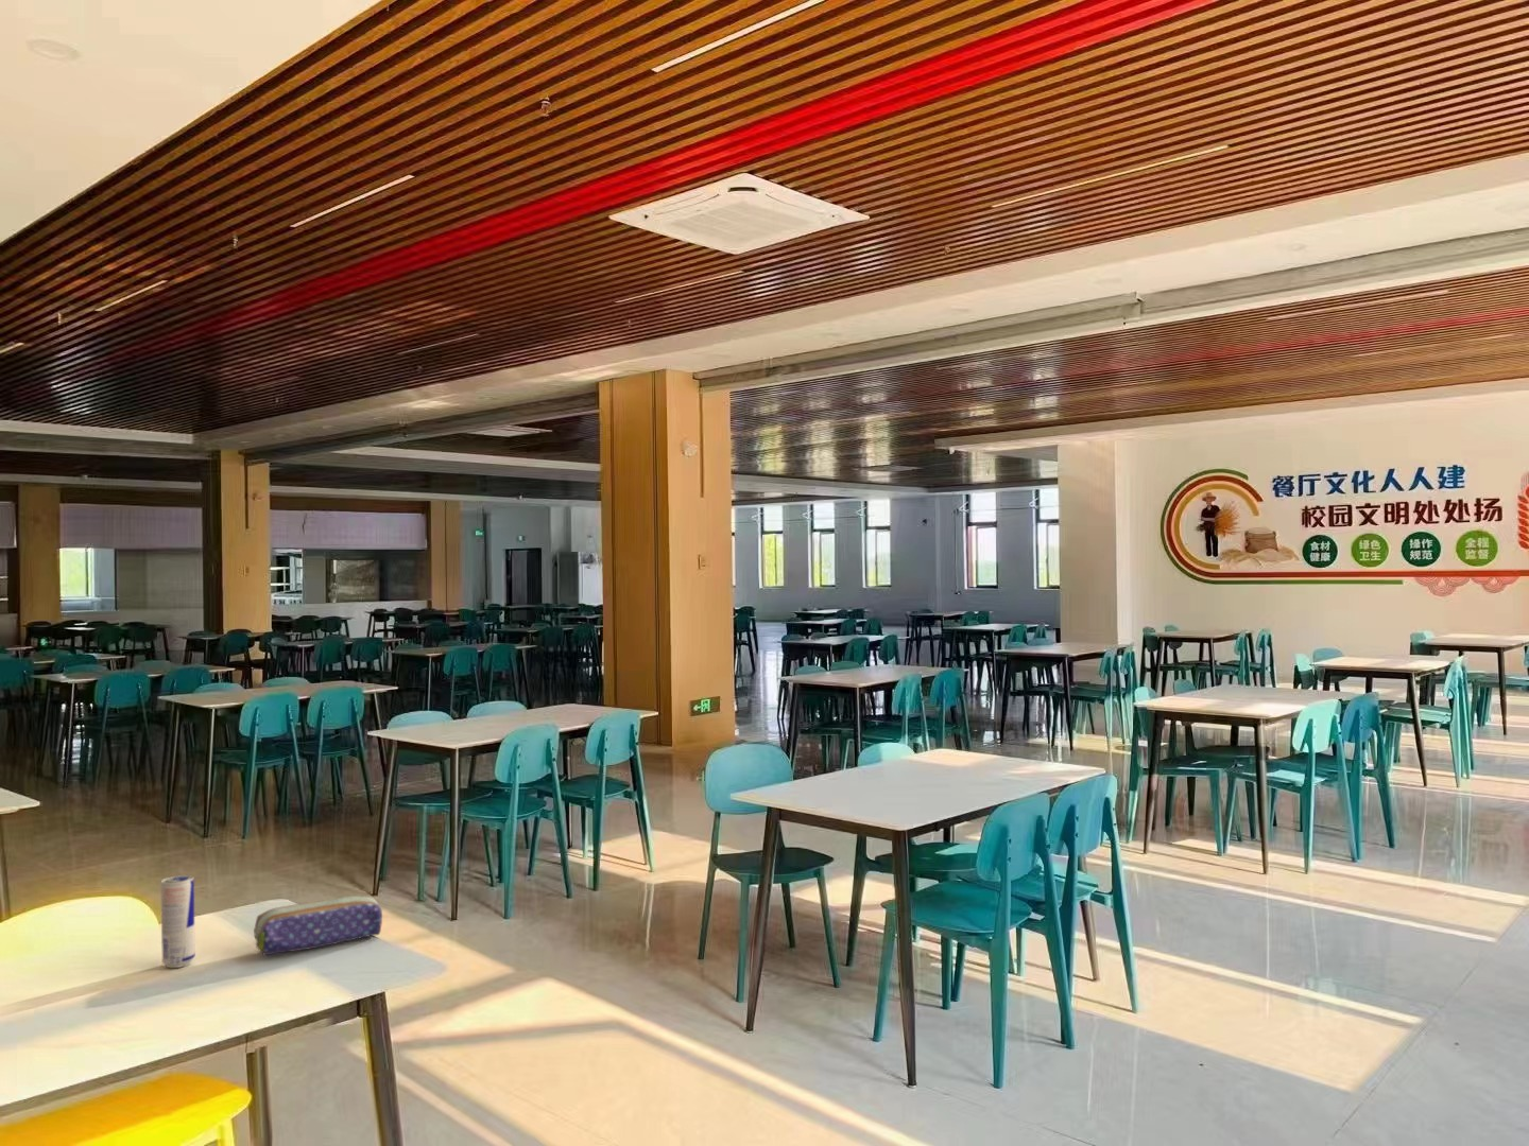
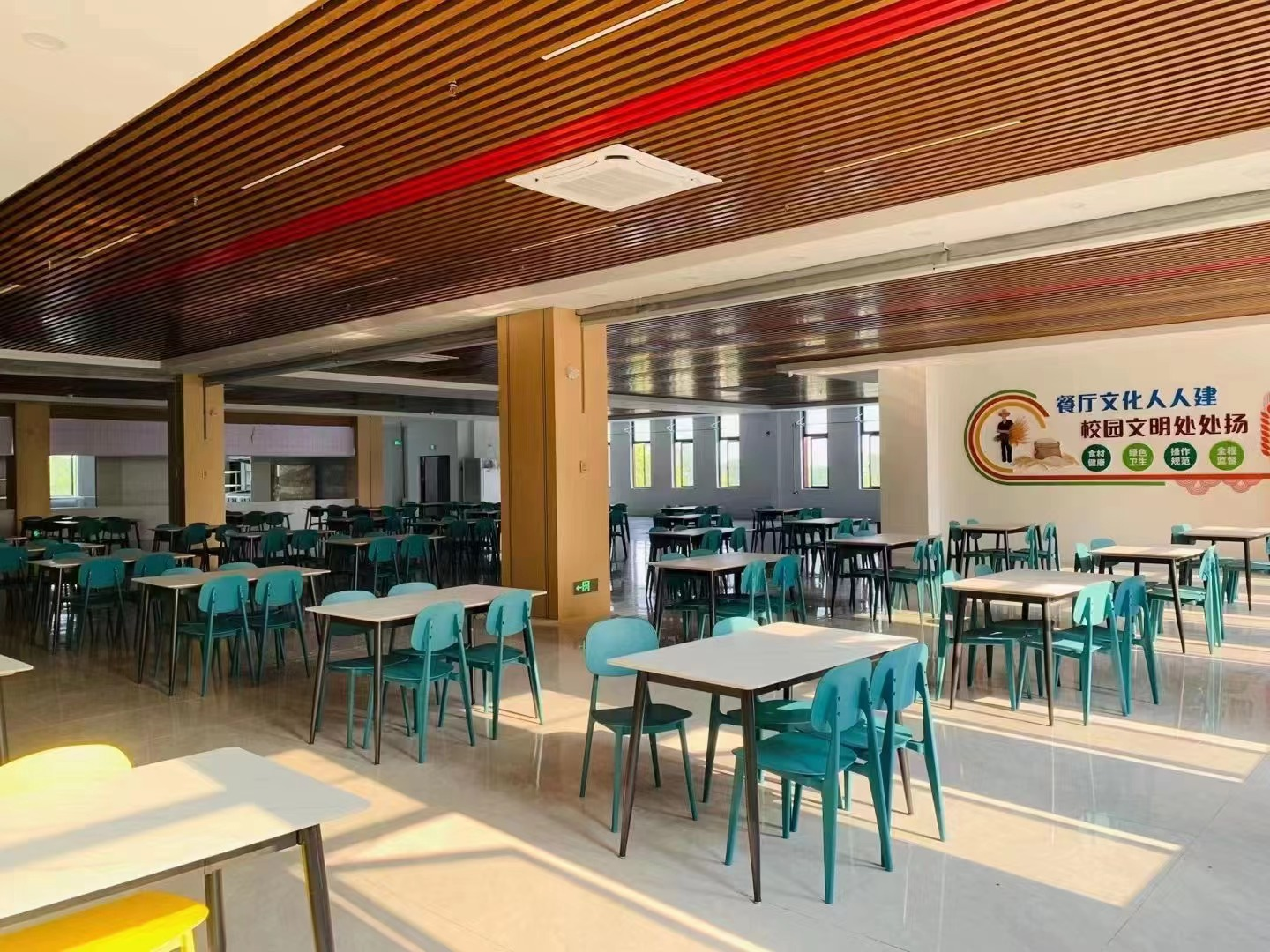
- beverage can (177, 921)
- pencil case (319, 923)
